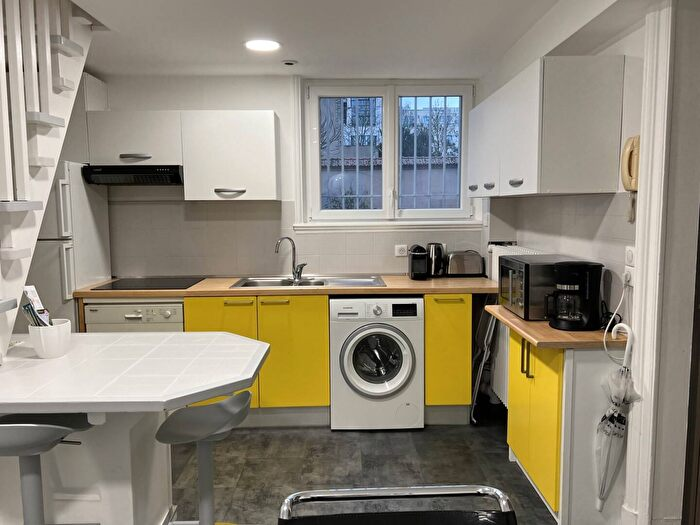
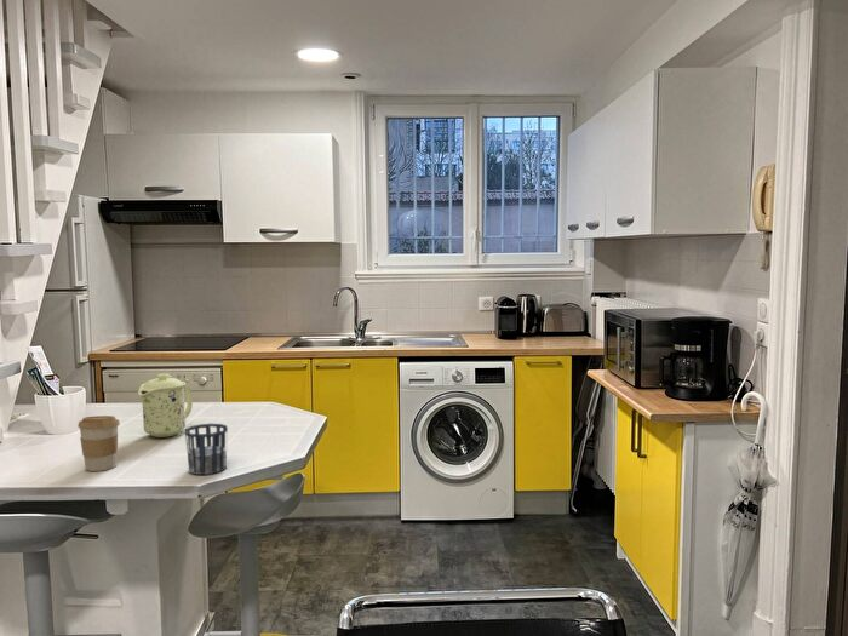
+ mug (166, 403)
+ coffee cup (99, 441)
+ cup (206, 448)
